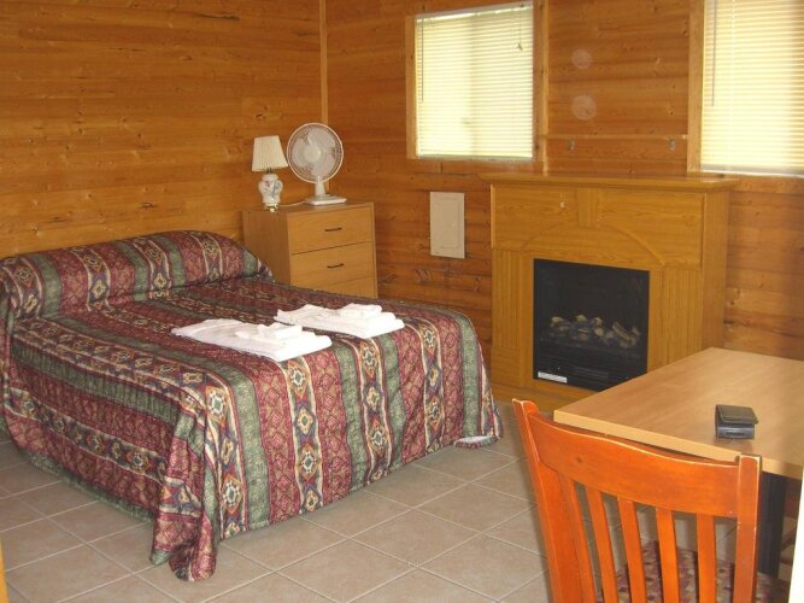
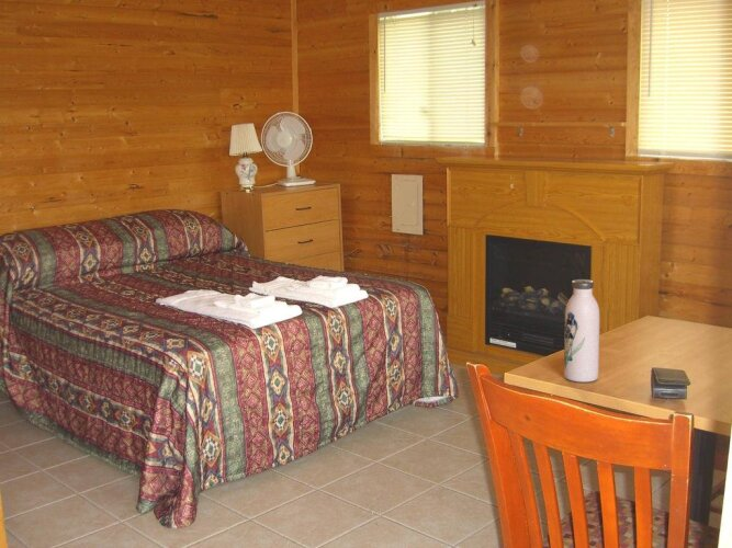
+ water bottle (582, 329)
